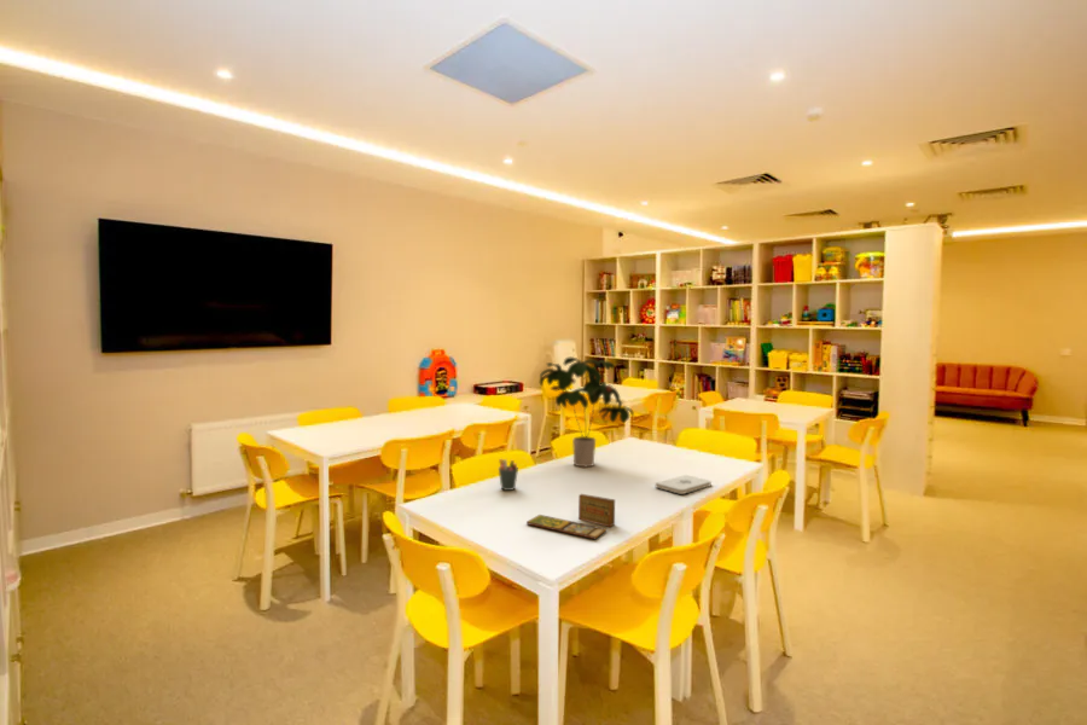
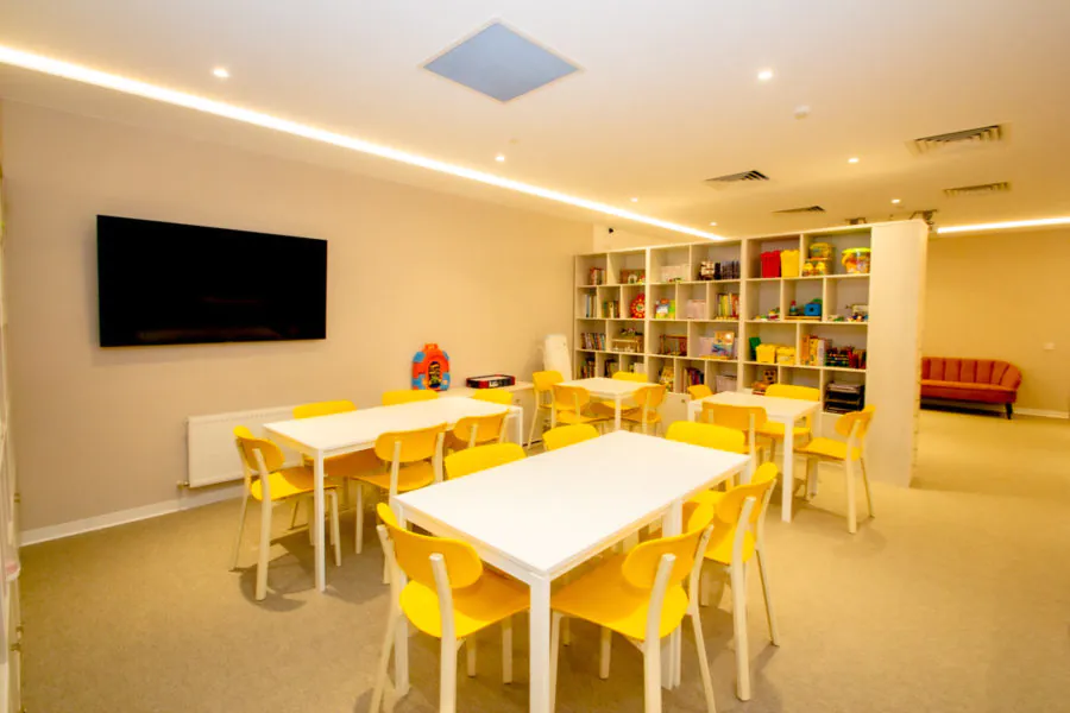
- pen holder (507, 472)
- notepad (684, 483)
- board game (579, 511)
- potted plant (585, 412)
